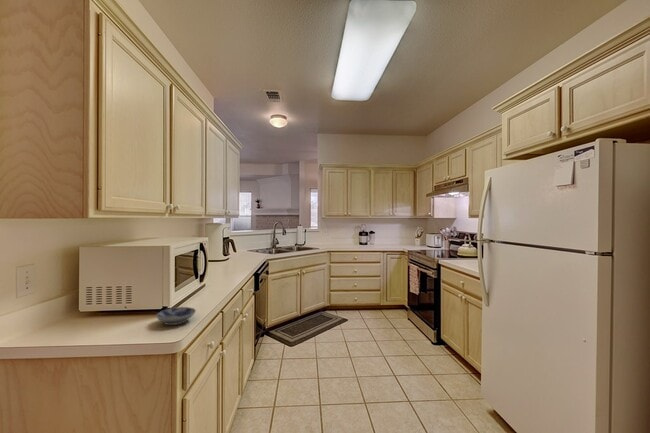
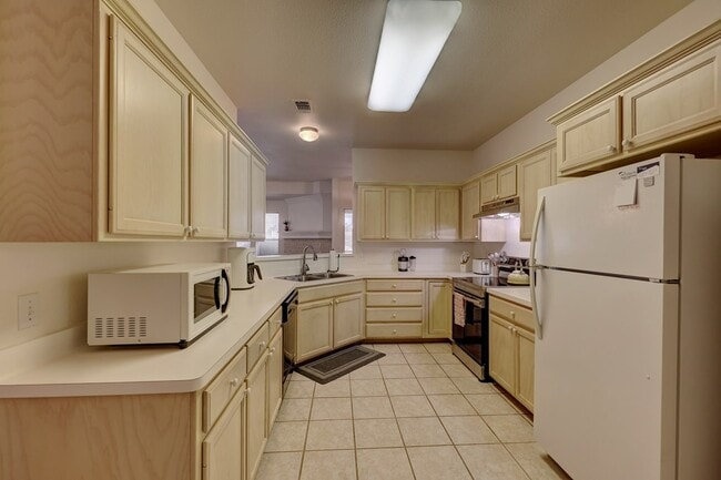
- bowl (176, 316)
